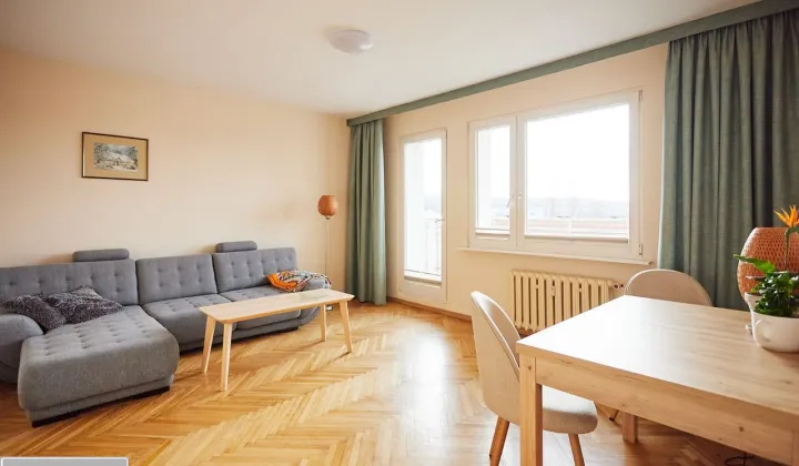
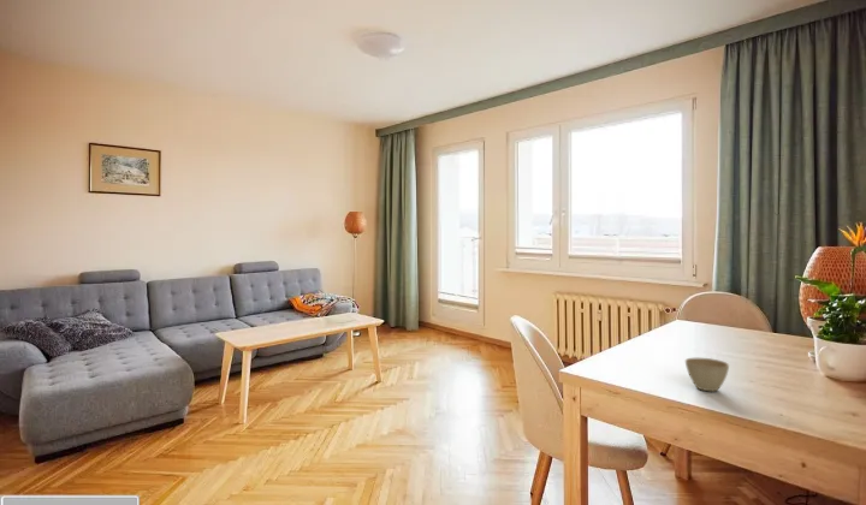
+ flower pot (706, 375)
